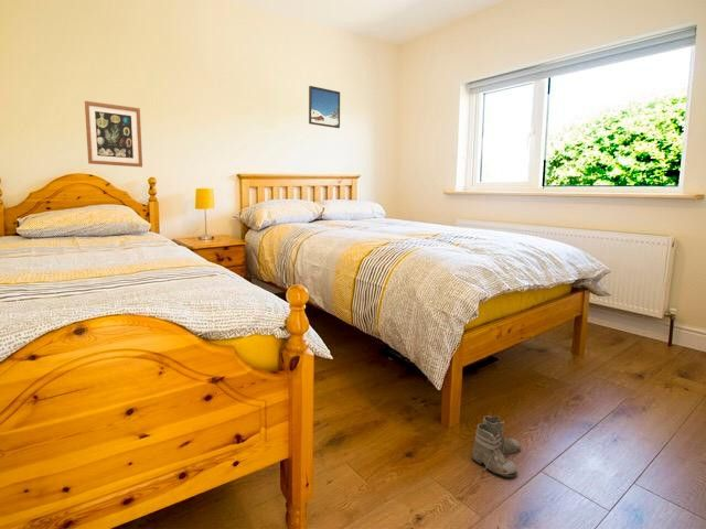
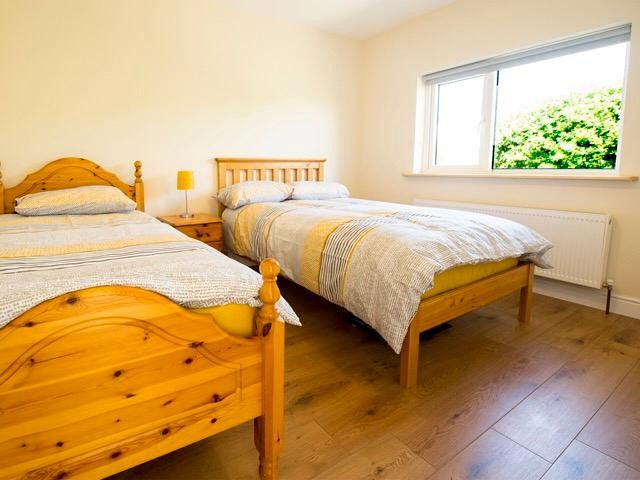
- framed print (324, 107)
- wall art (114, 134)
- boots (498, 442)
